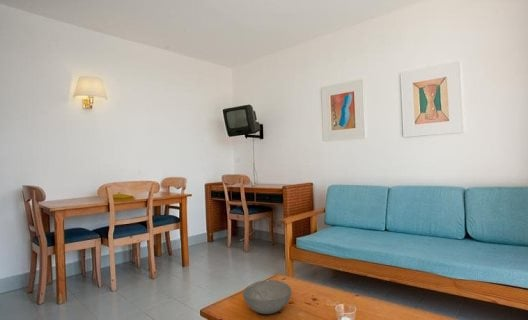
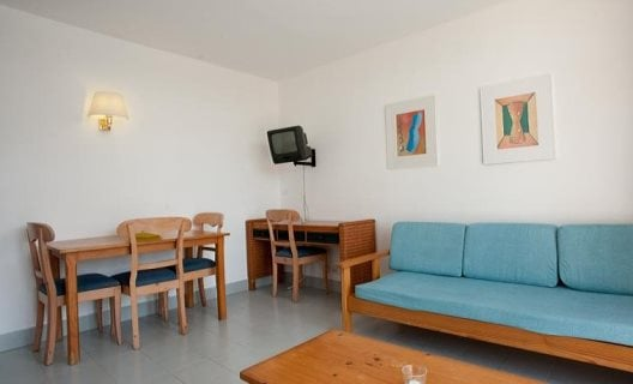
- bowl (267, 299)
